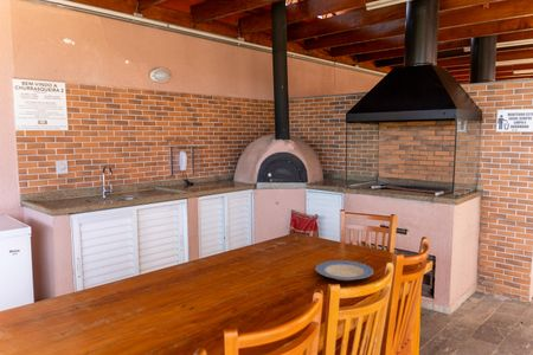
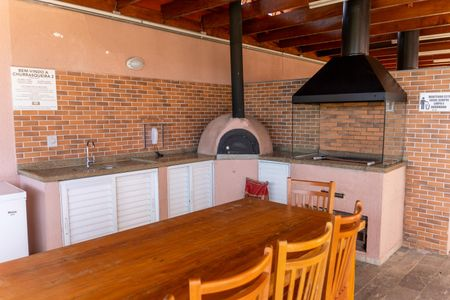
- plate (343, 272)
